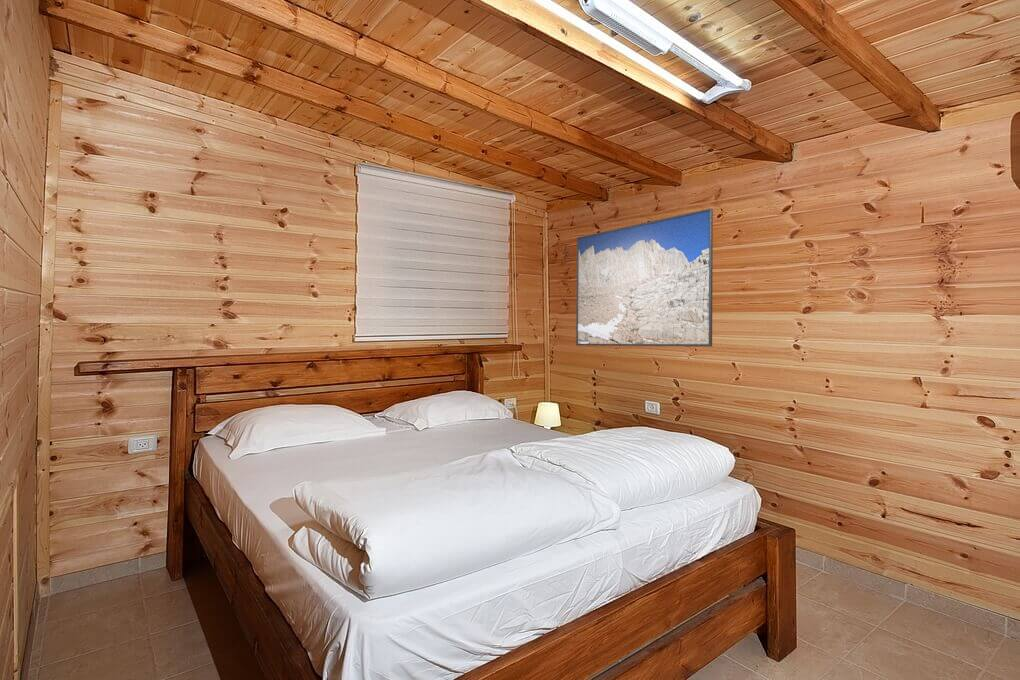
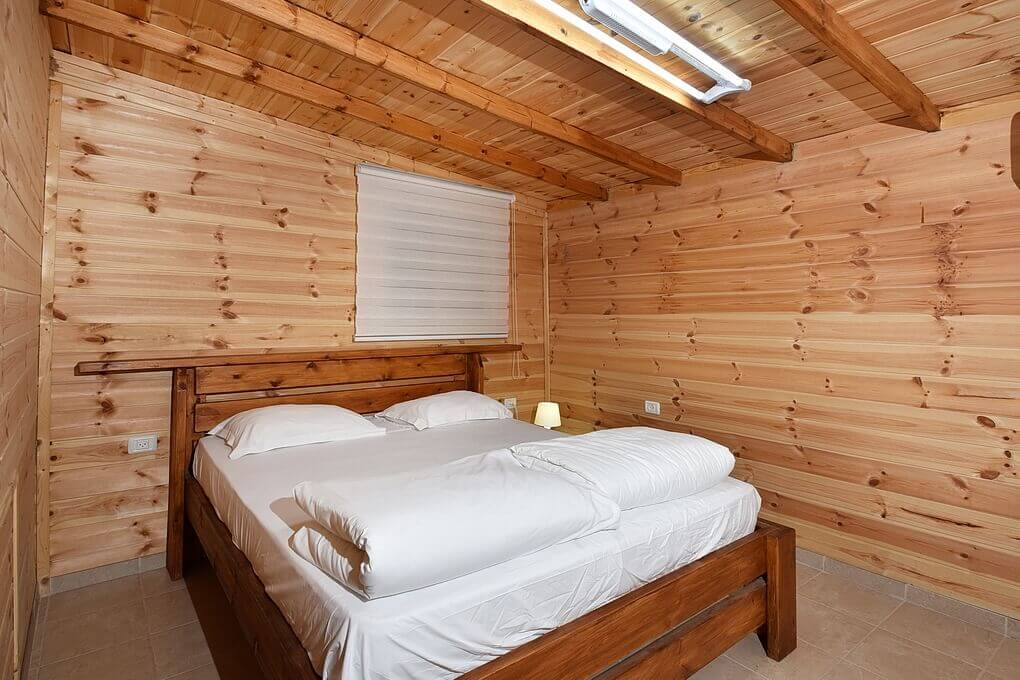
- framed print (636, 285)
